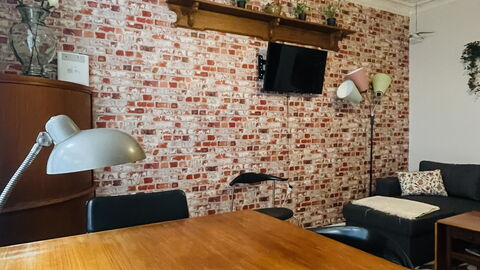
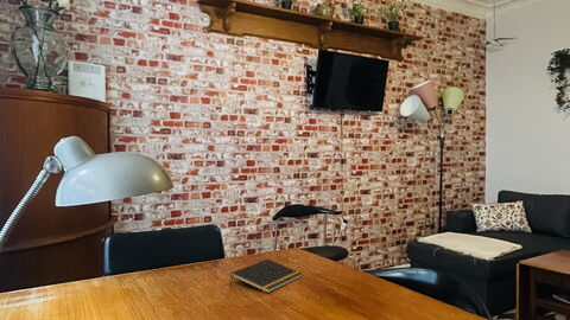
+ notepad (267, 274)
